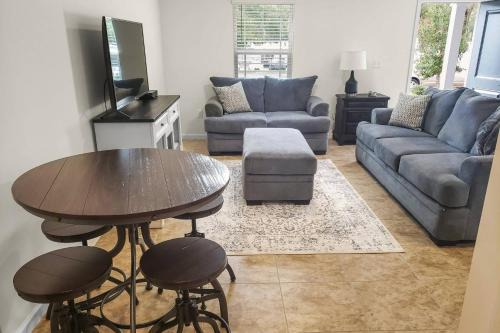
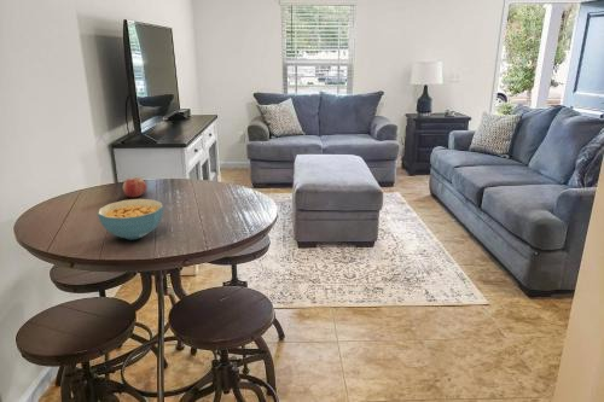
+ cereal bowl (132, 222)
+ fruit (134, 187)
